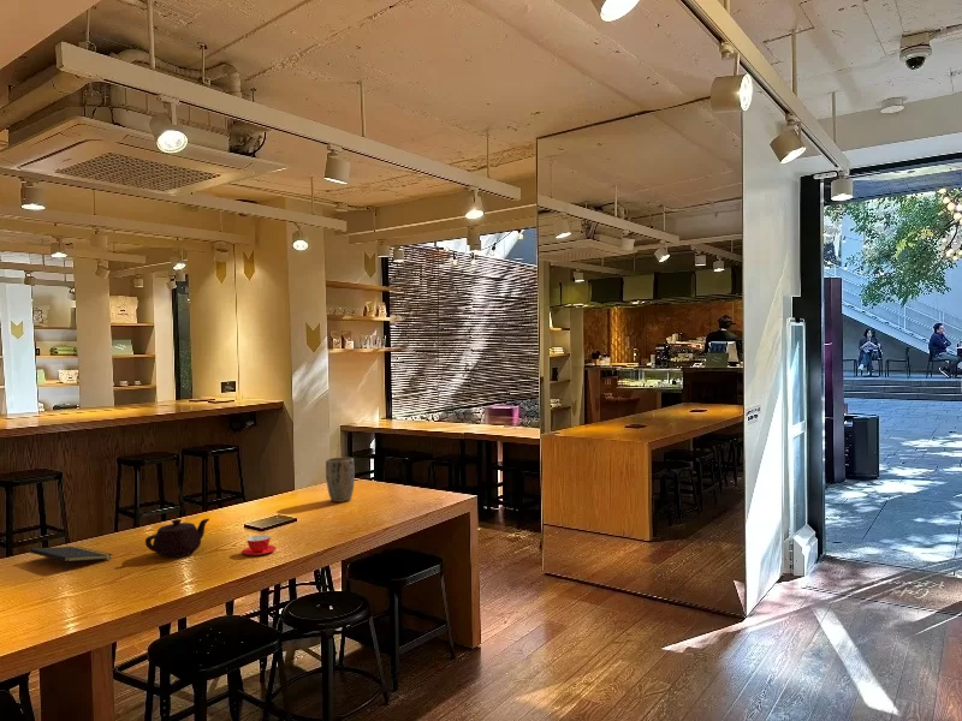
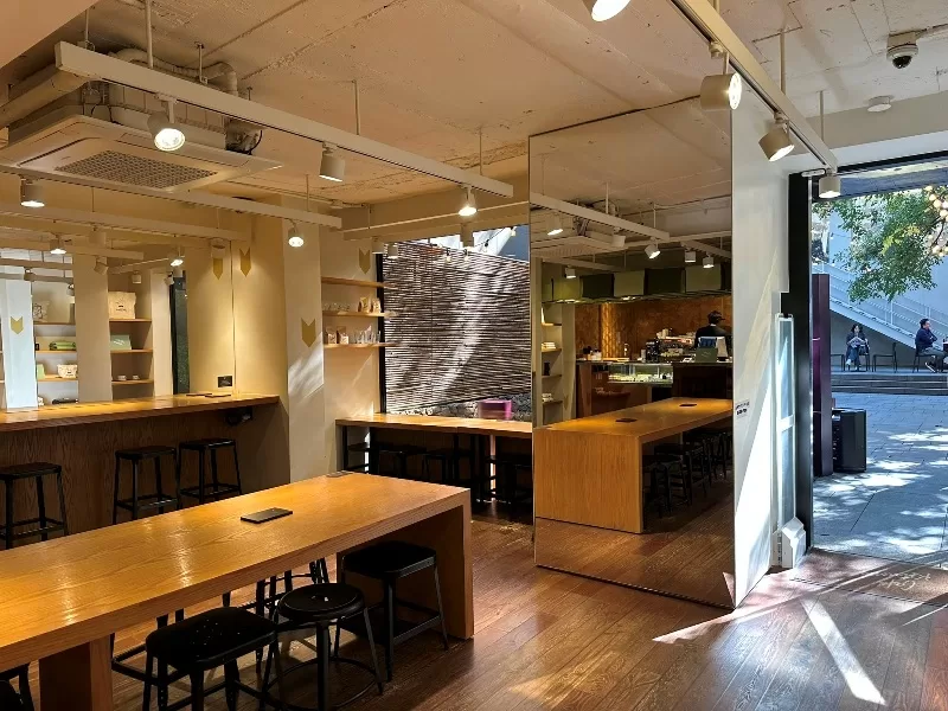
- plant pot (340, 479)
- teacup (259, 544)
- notepad (71, 553)
- teapot (179, 536)
